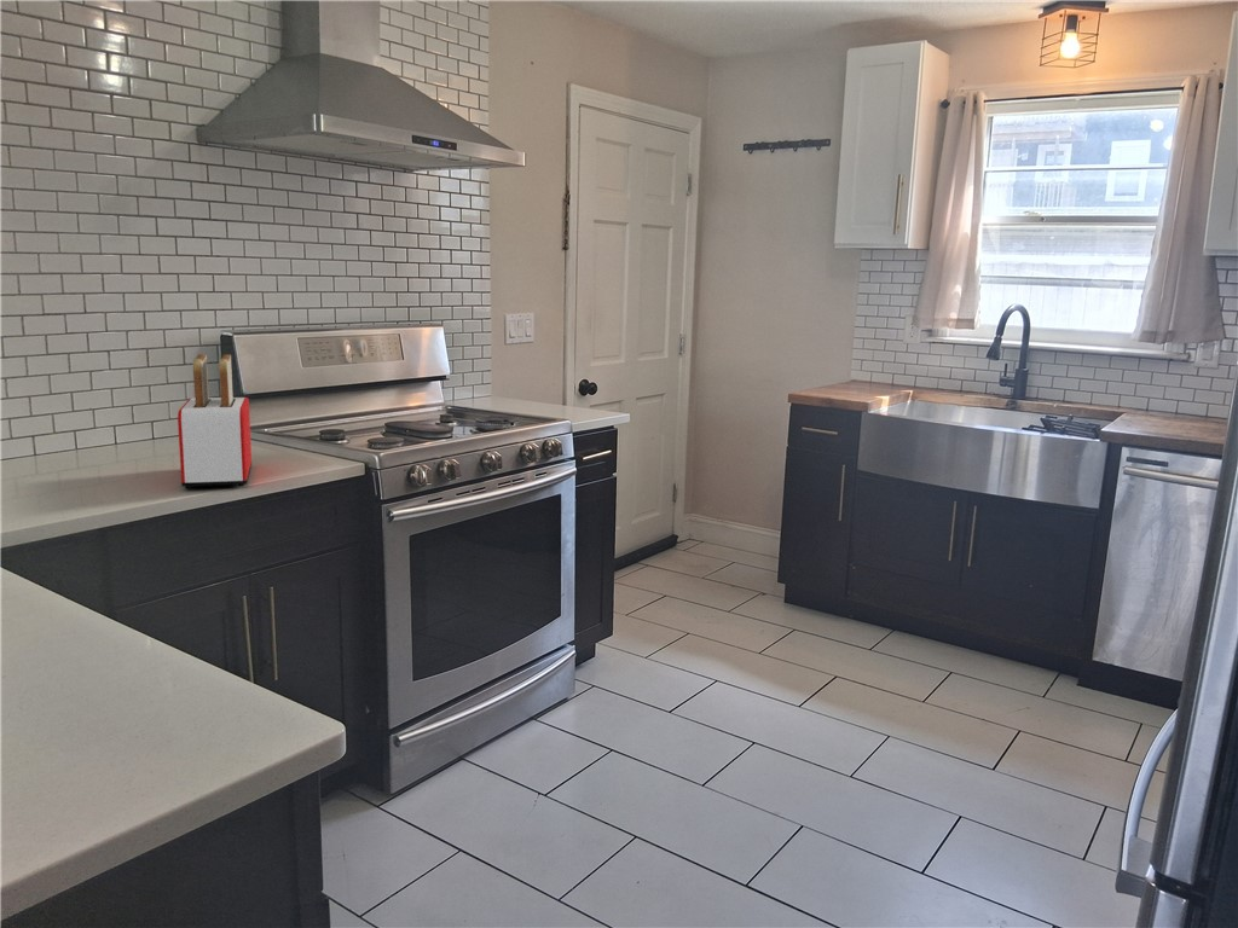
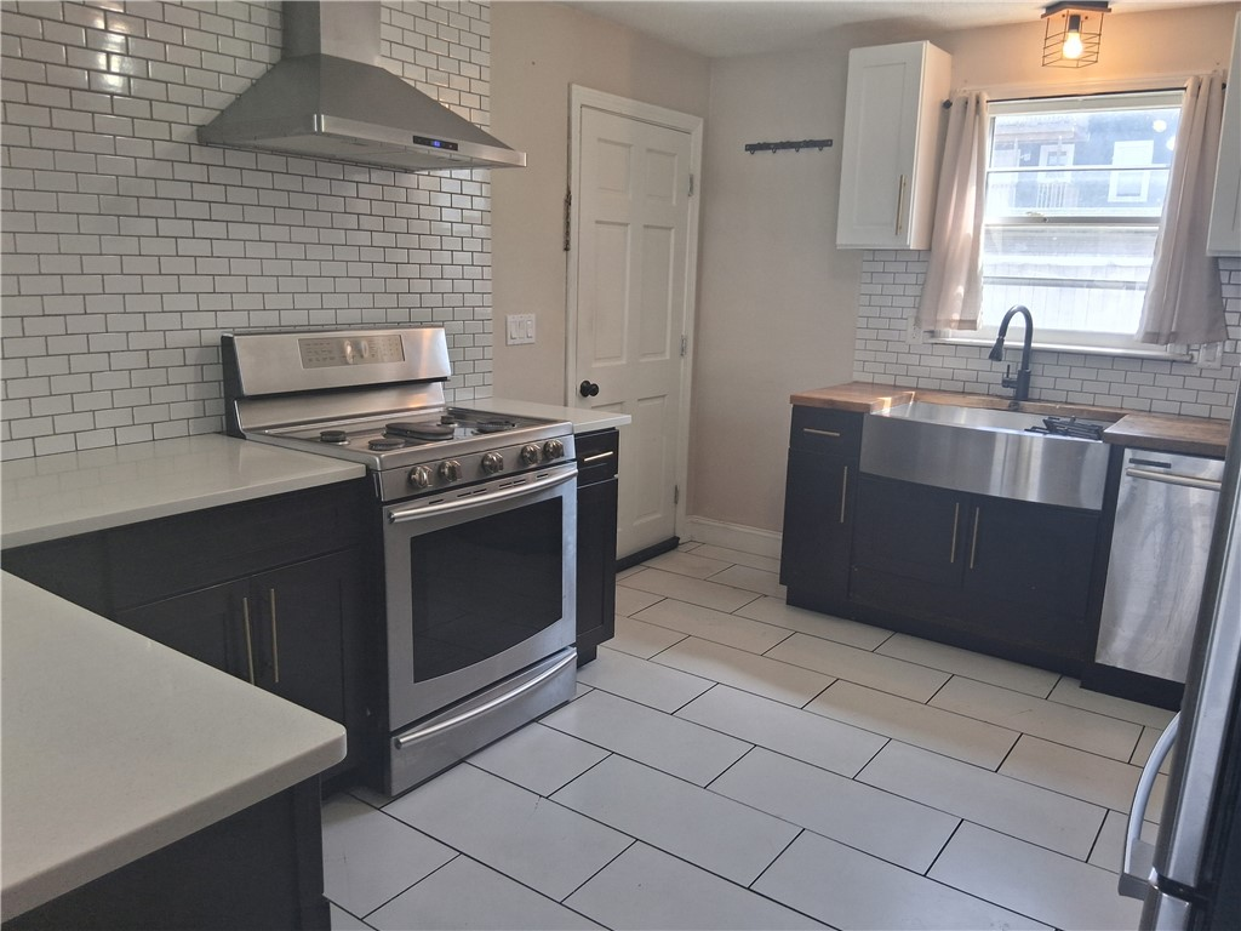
- toaster (215, 416)
